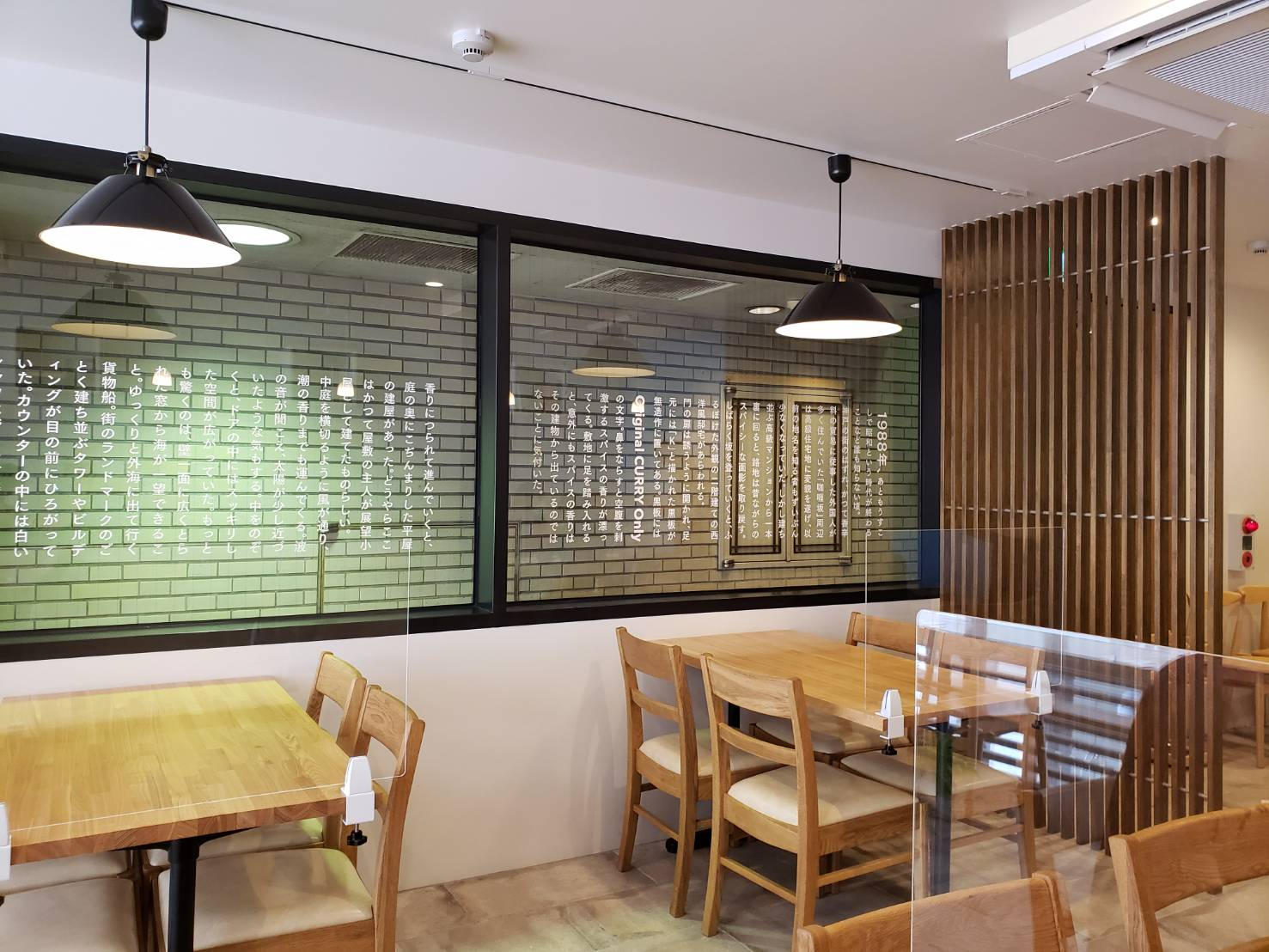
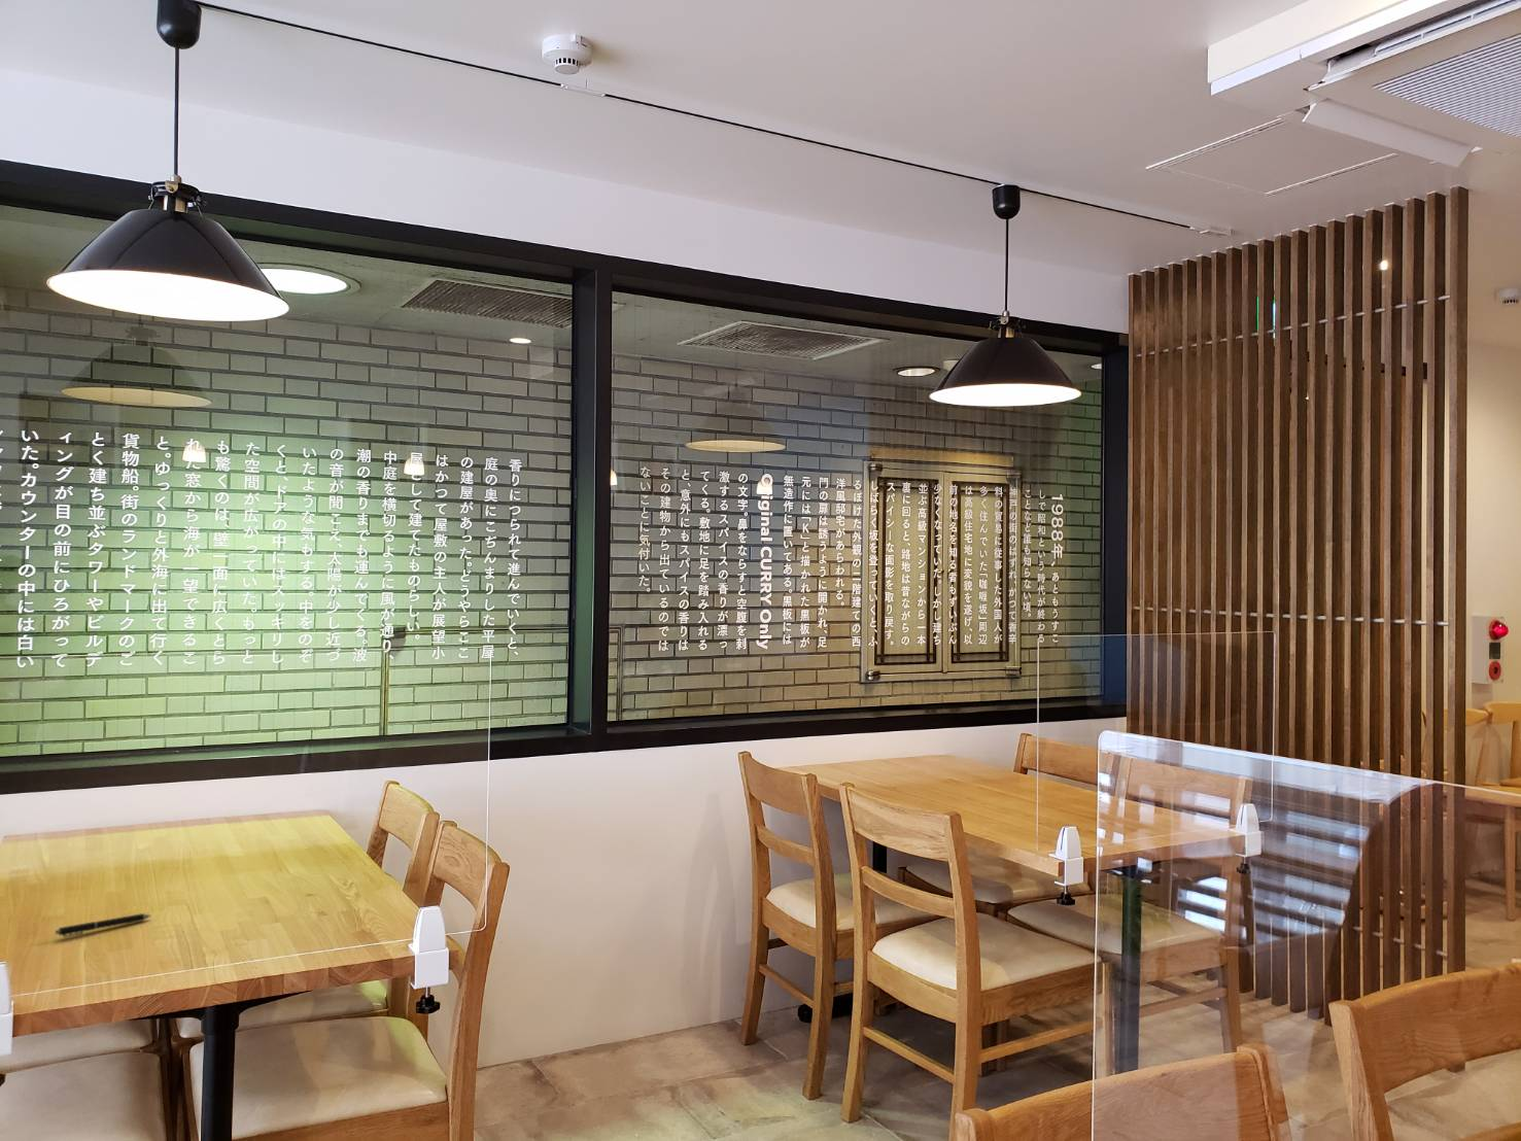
+ pen (105, 923)
